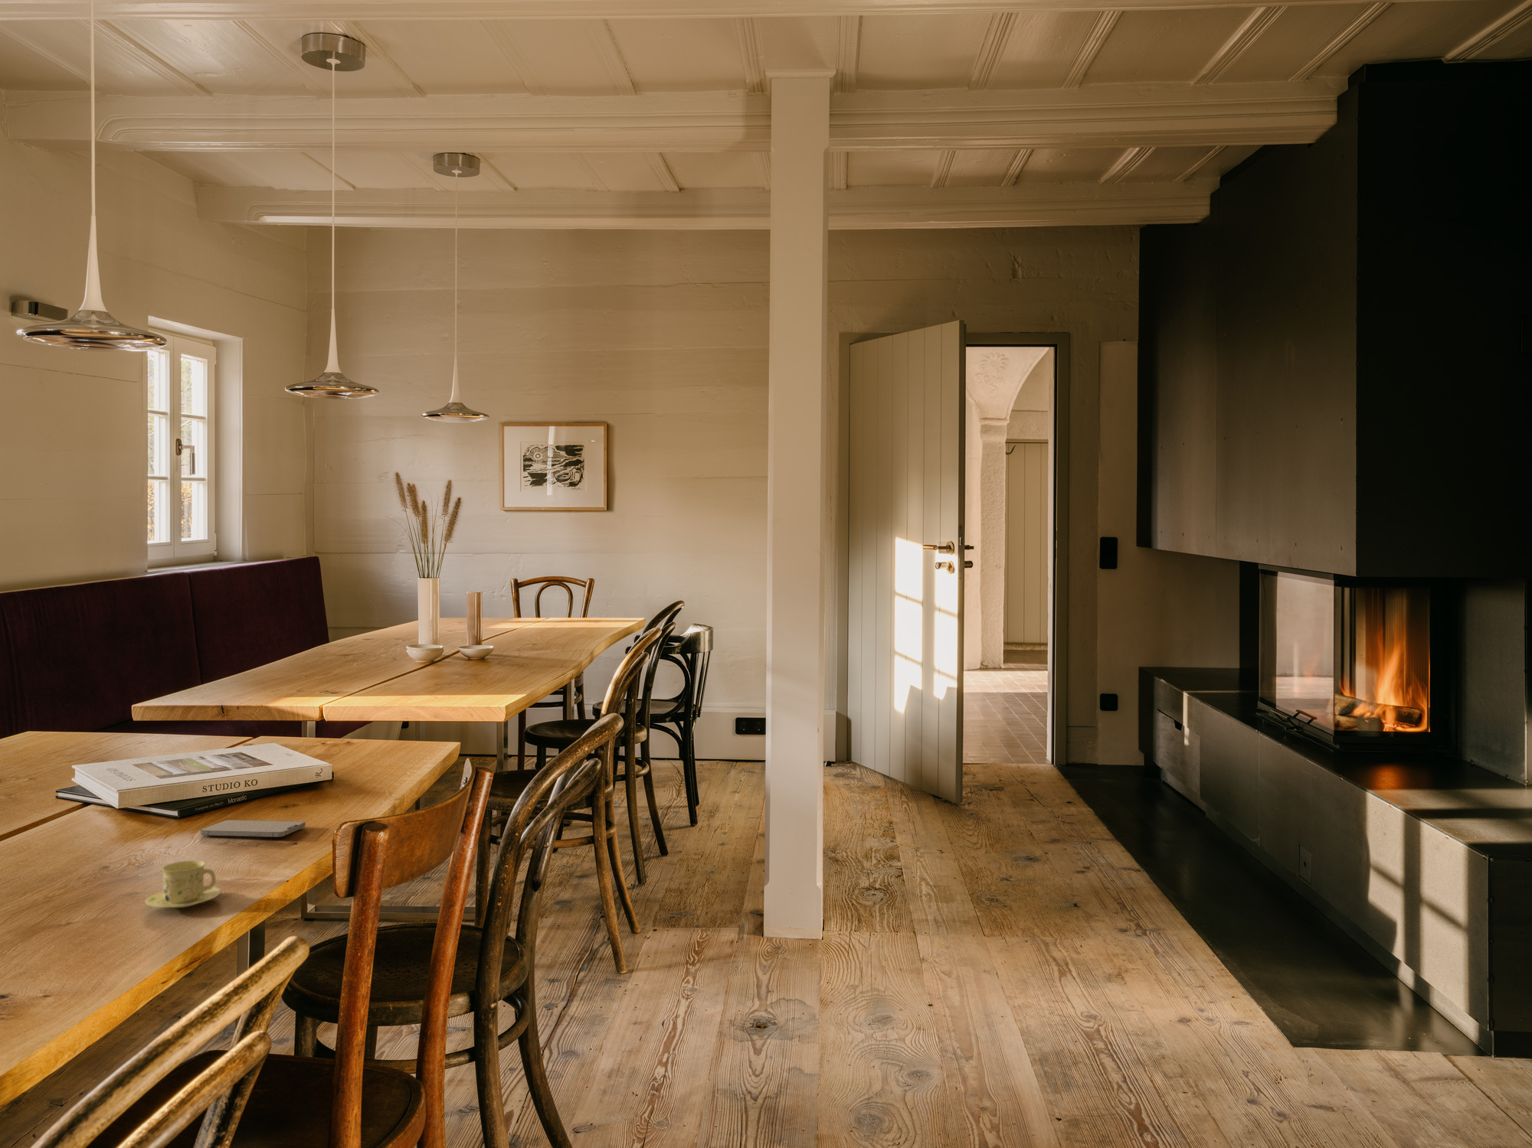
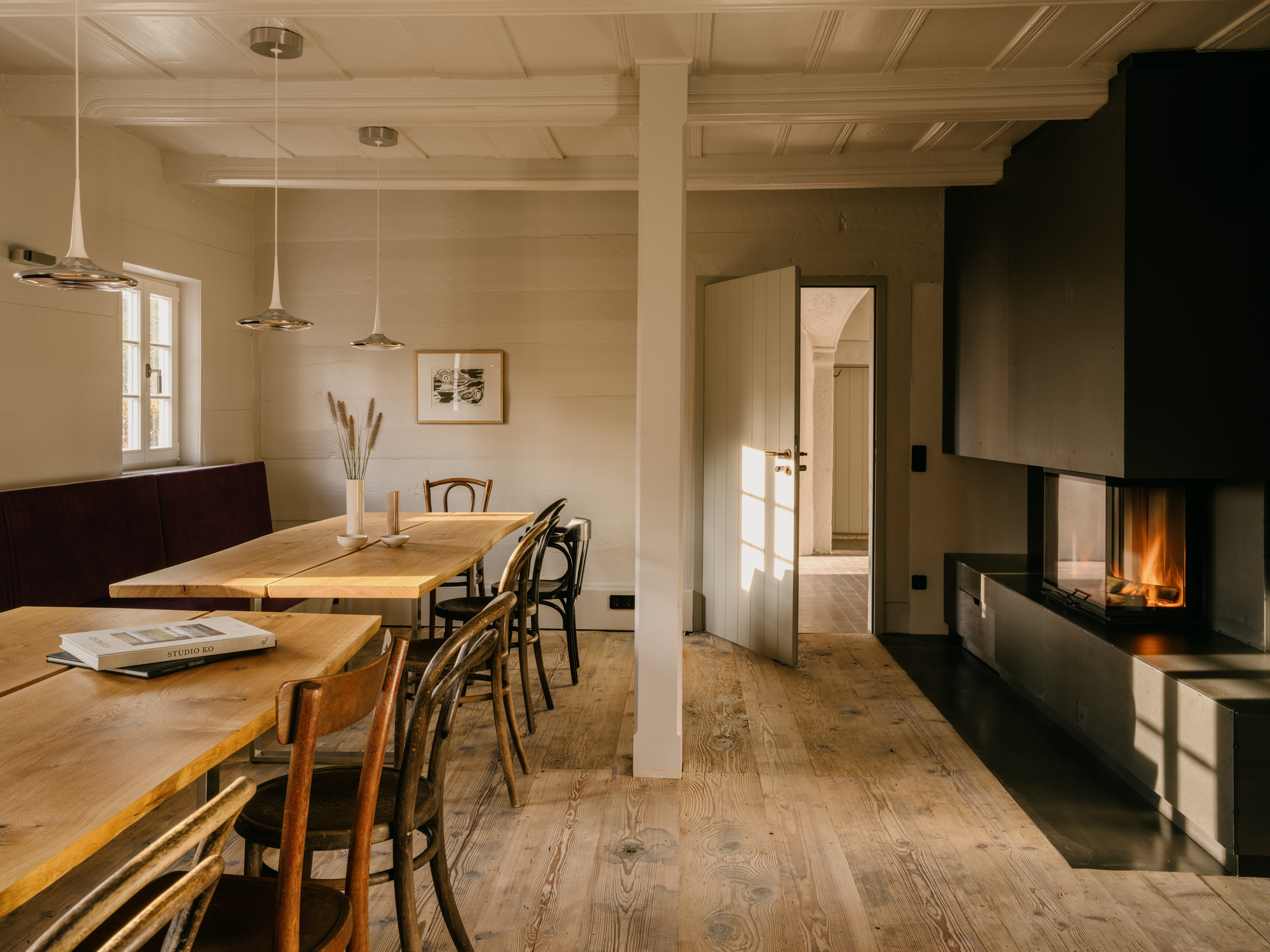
- chinaware (183, 884)
- smartphone (253, 828)
